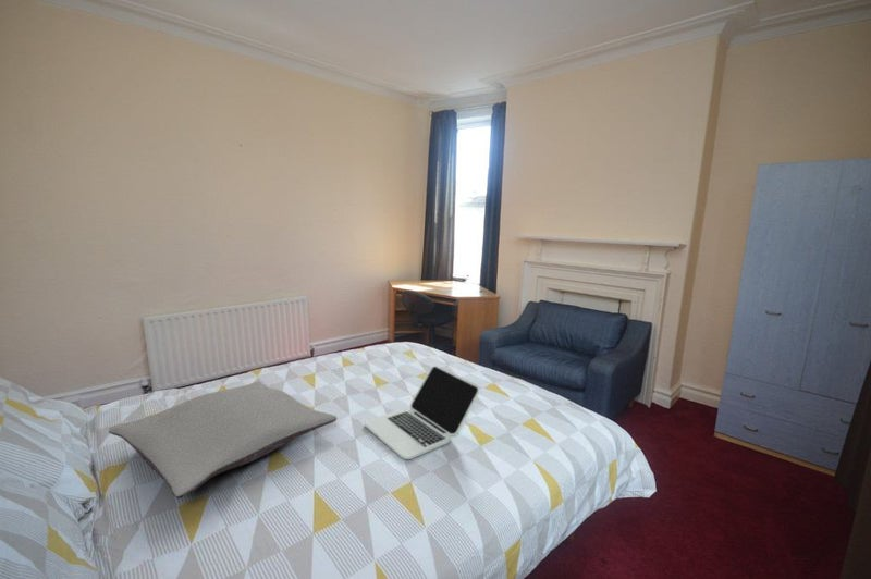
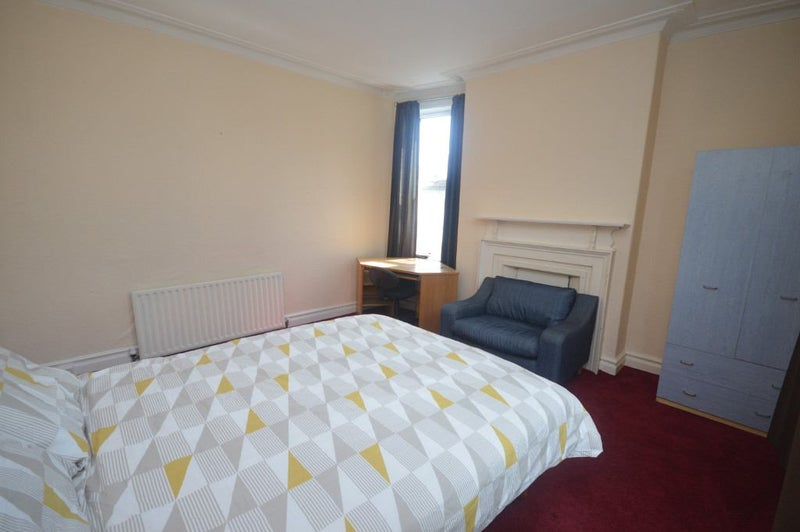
- laptop (421, 405)
- pillow (229, 423)
